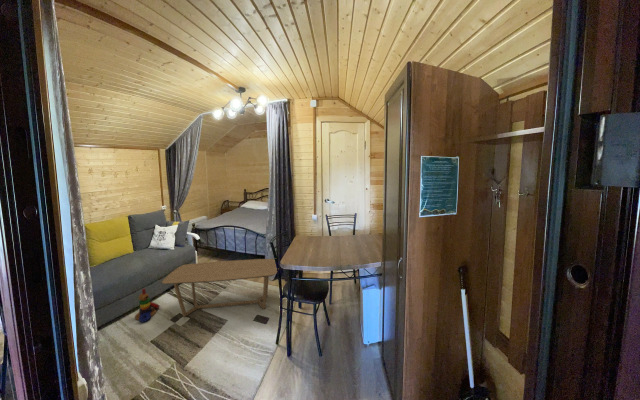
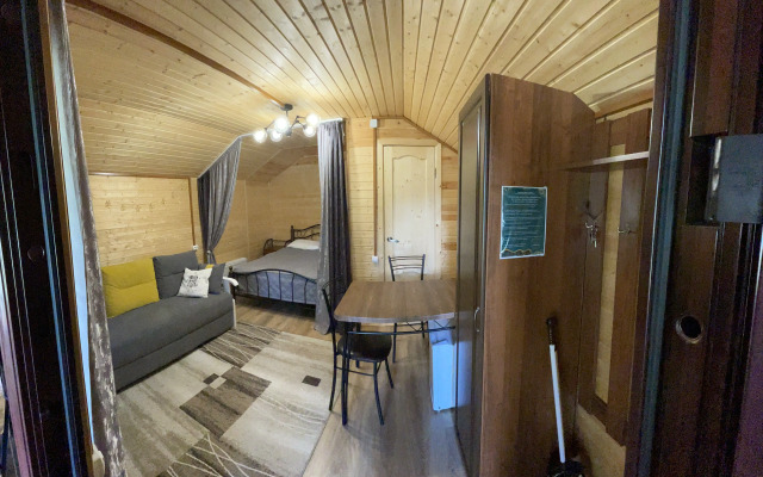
- coffee table (227, 280)
- stacking toy (147, 301)
